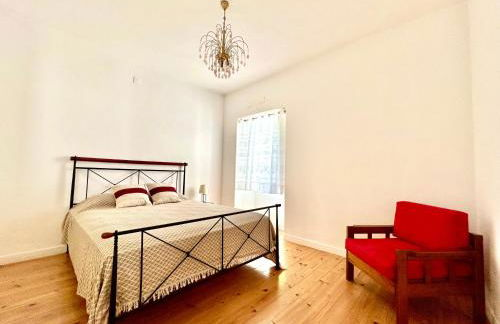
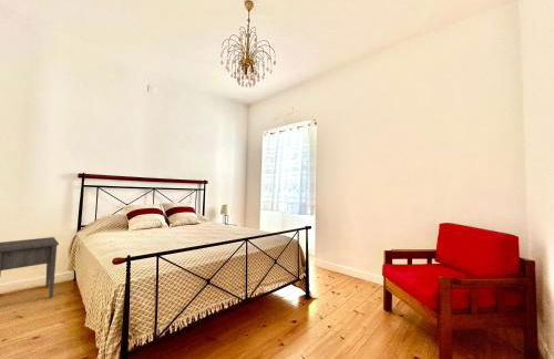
+ nightstand (25, 266)
